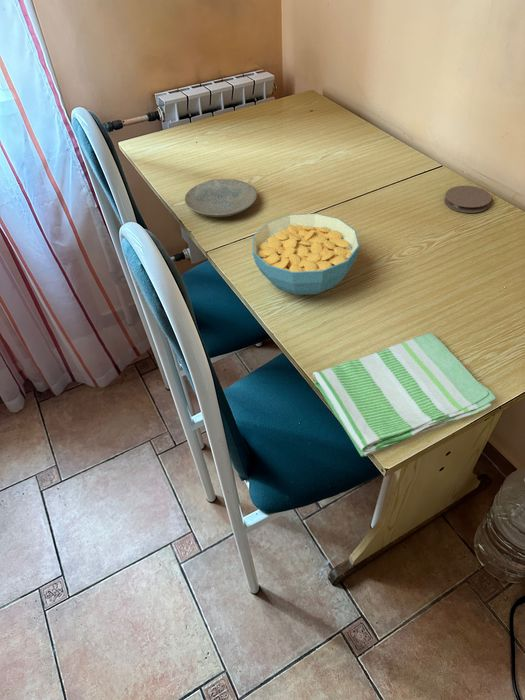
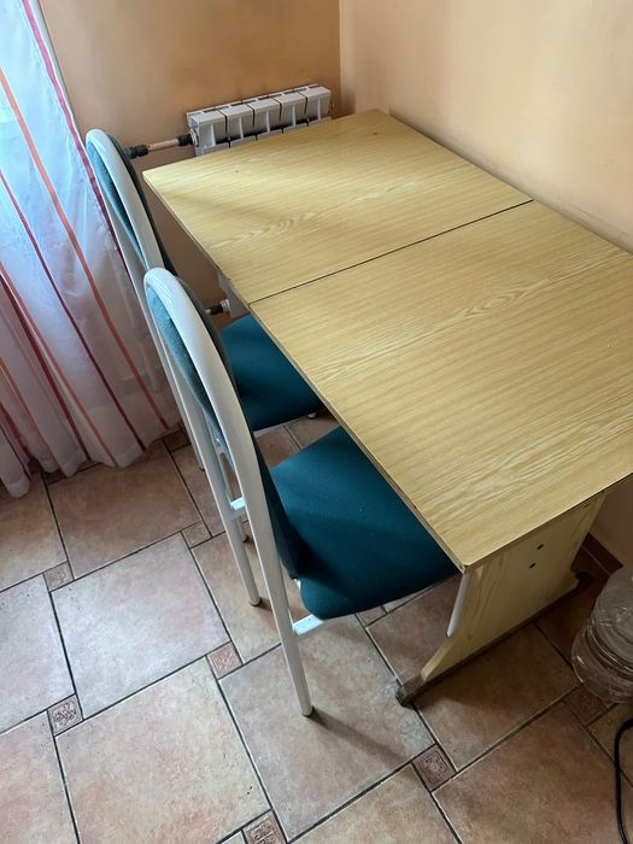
- plate (221, 200)
- coaster (467, 198)
- dish towel (399, 387)
- cereal bowl (305, 262)
